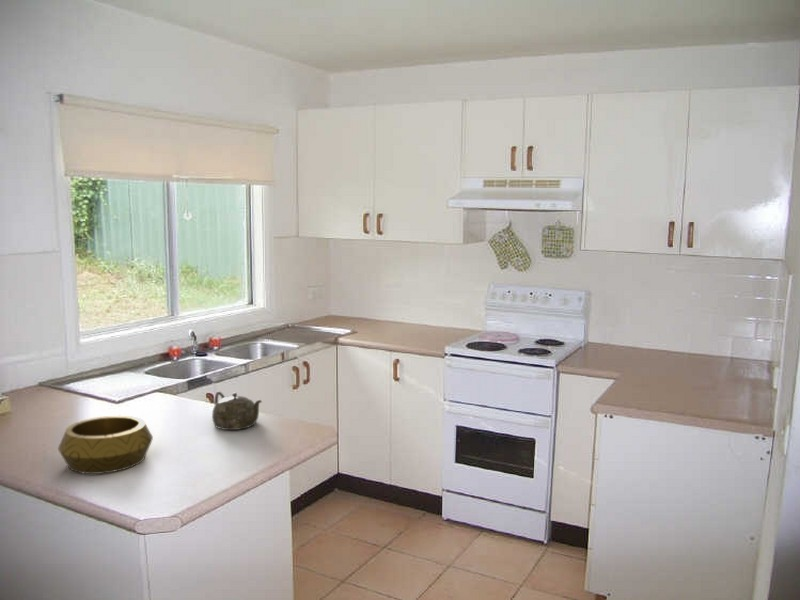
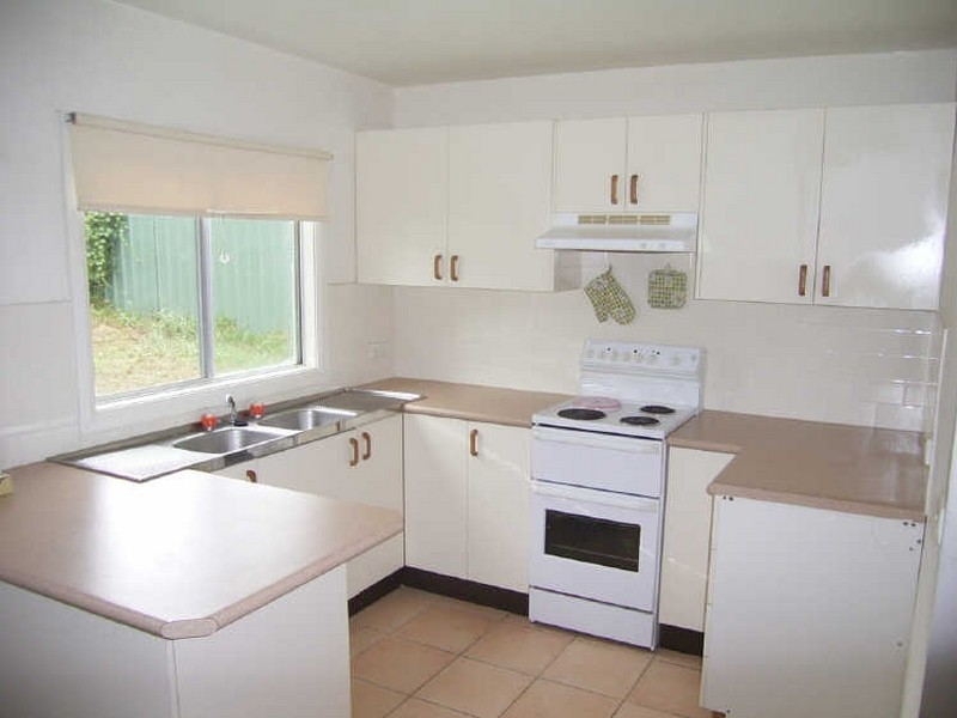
- teapot (237, 409)
- decorative bowl (106, 443)
